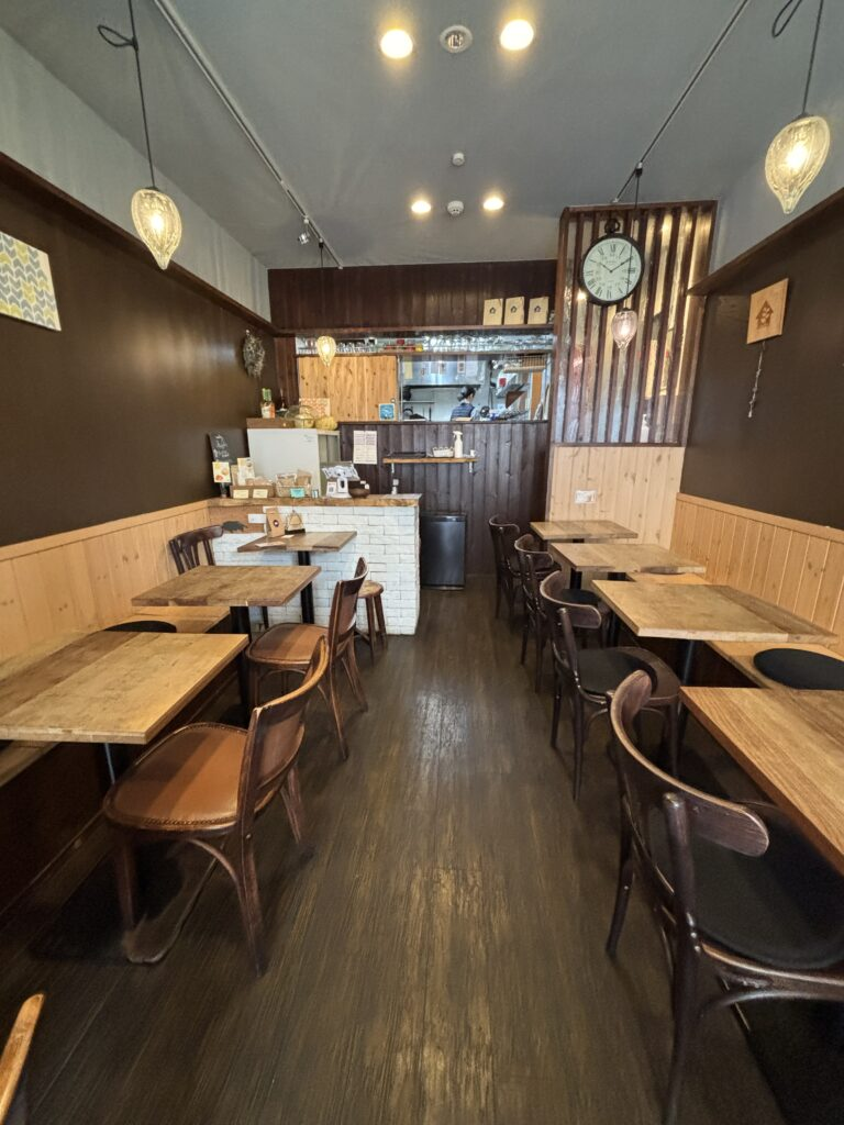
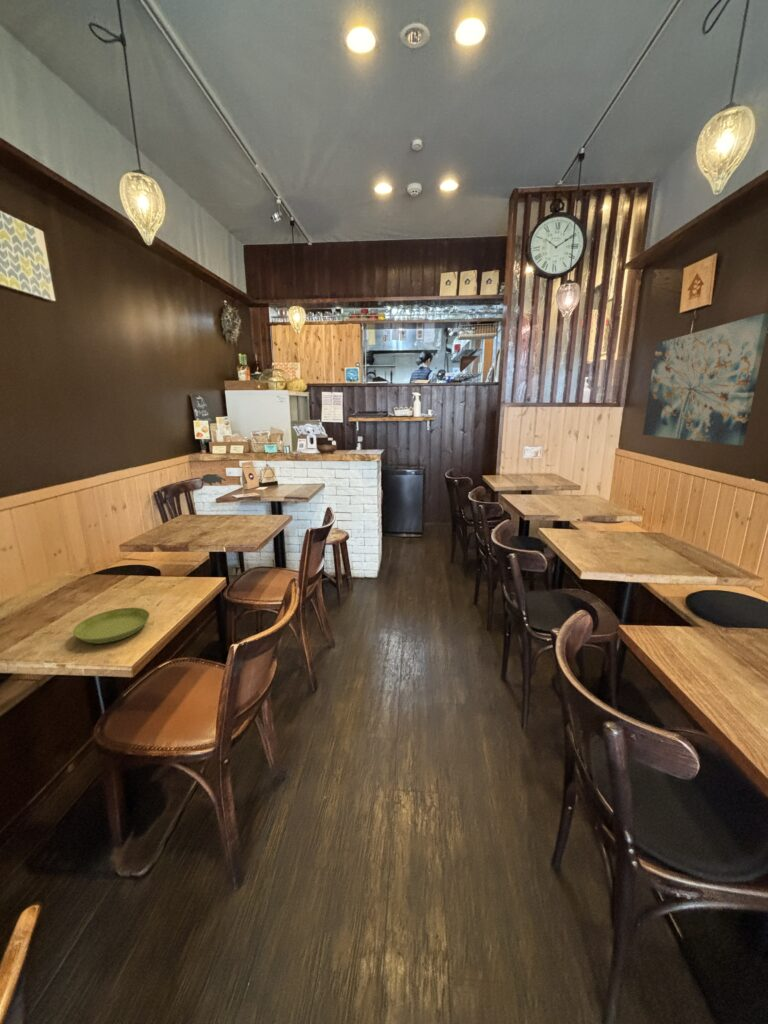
+ wall art (693, 386)
+ saucer (113, 626)
